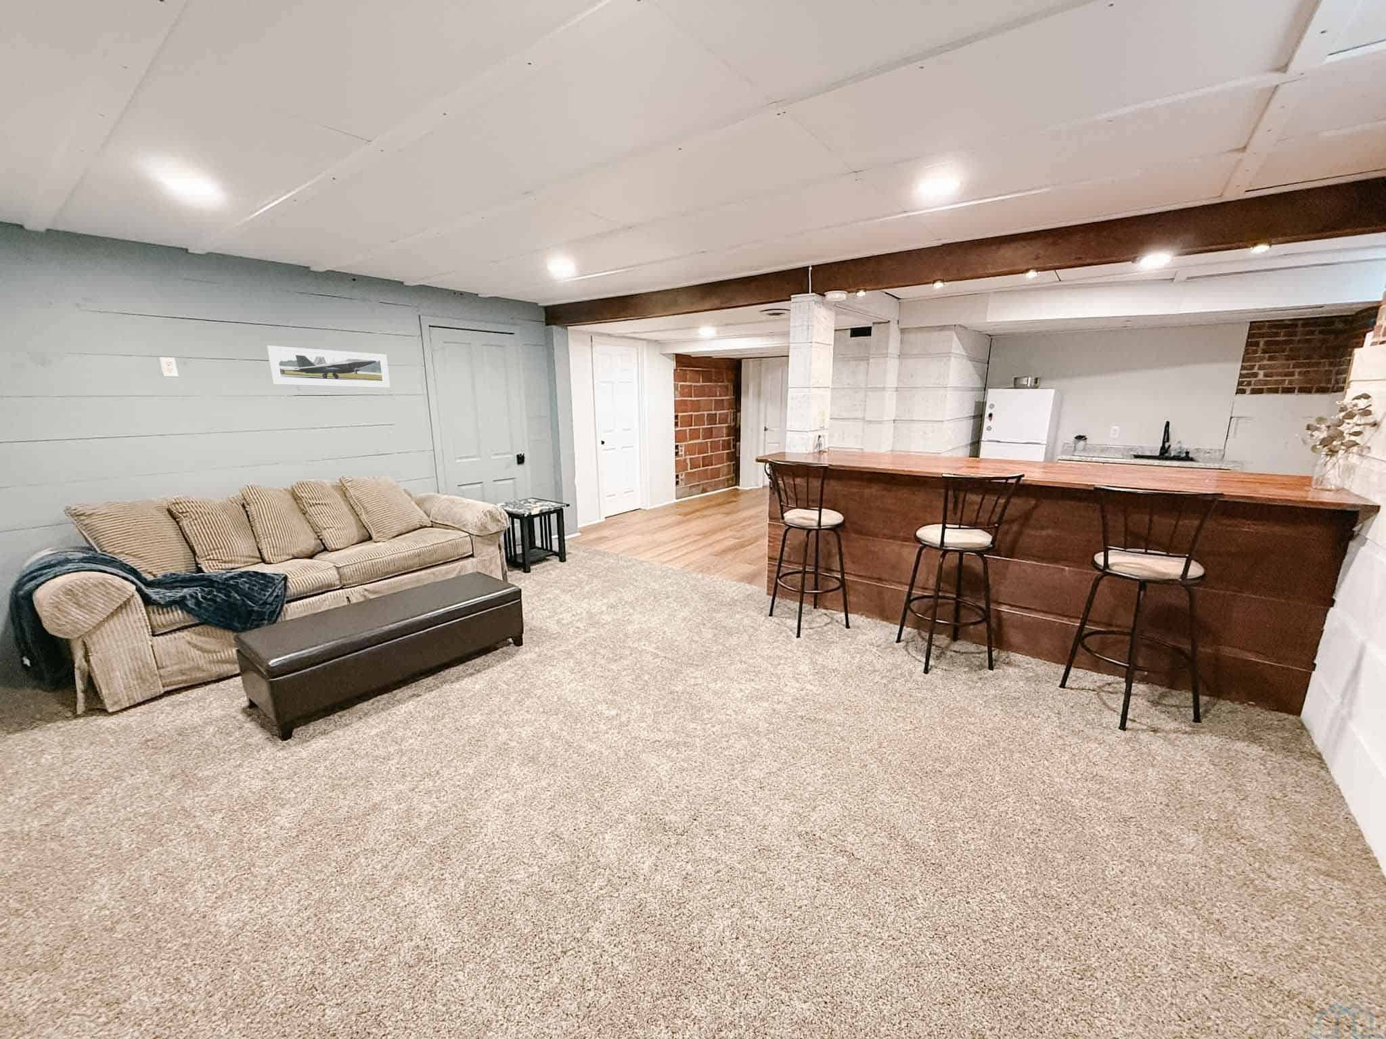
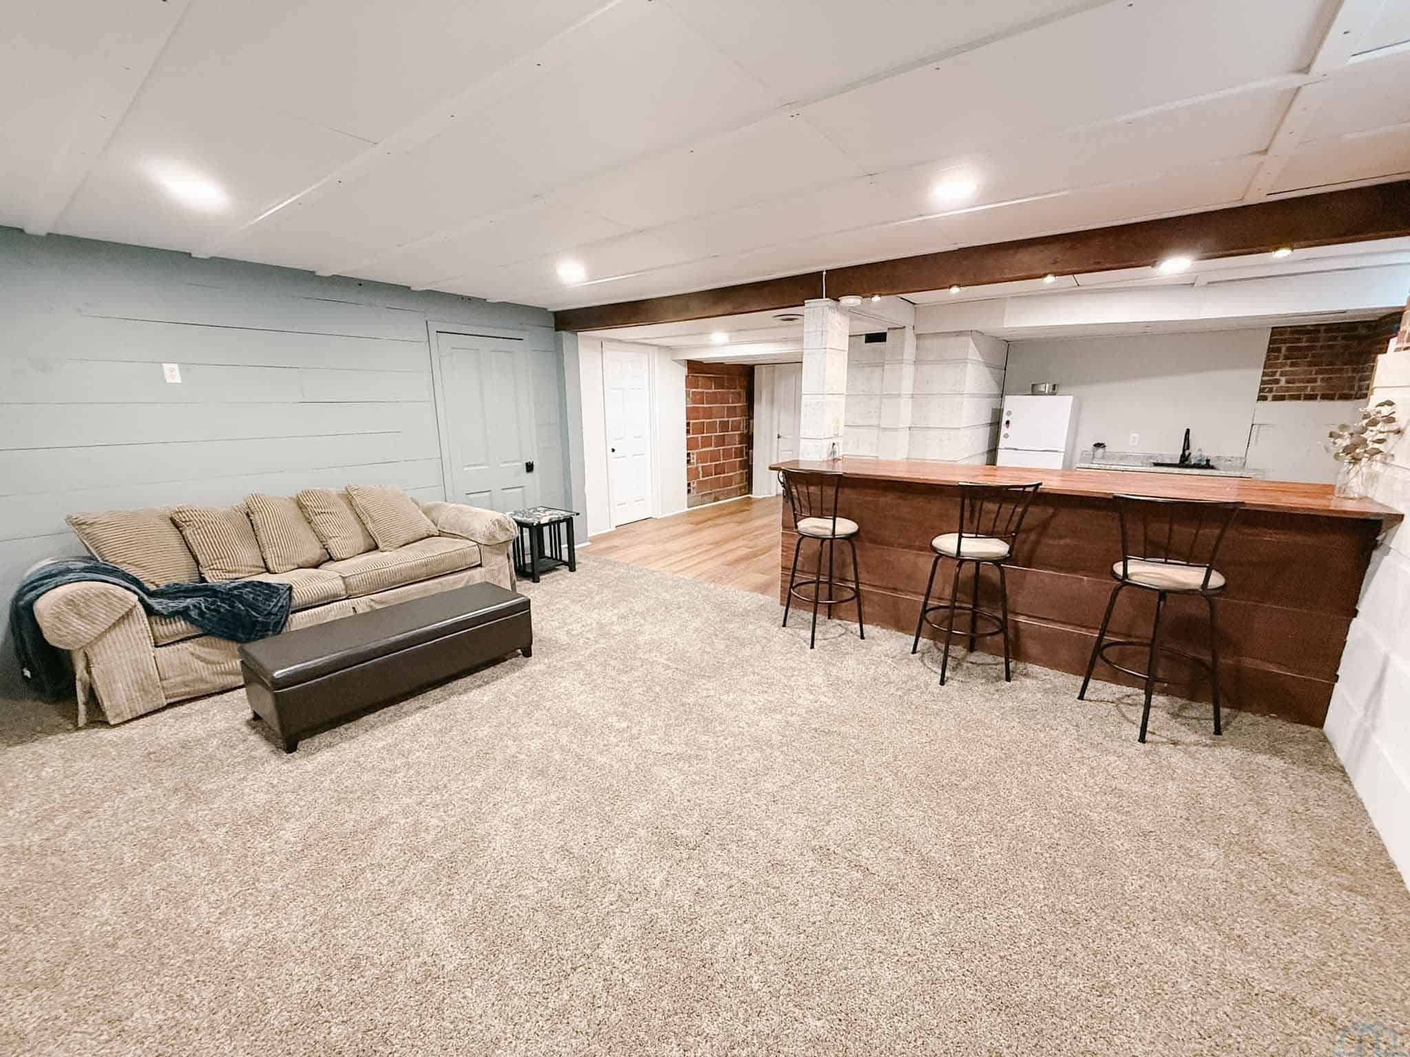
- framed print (333, 368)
